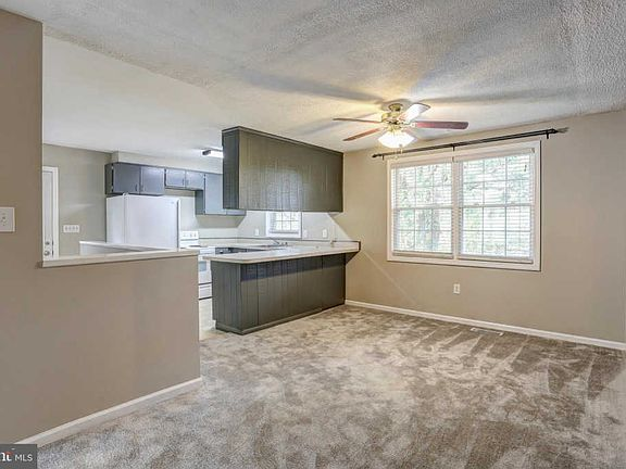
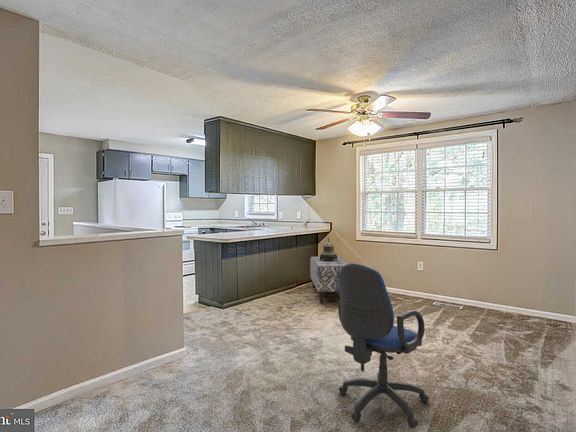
+ chair (380, 332)
+ decorative urn (328, 248)
+ bench (330, 277)
